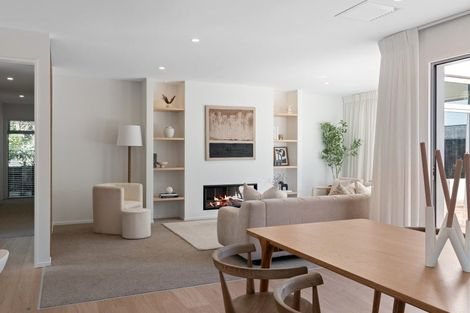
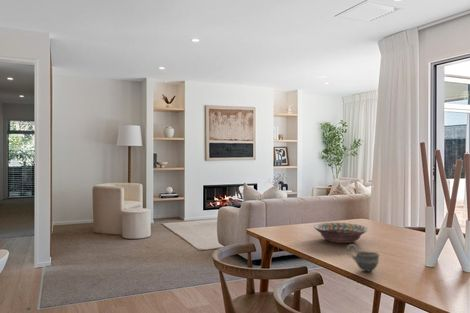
+ decorative bowl (340, 233)
+ cup (364, 257)
